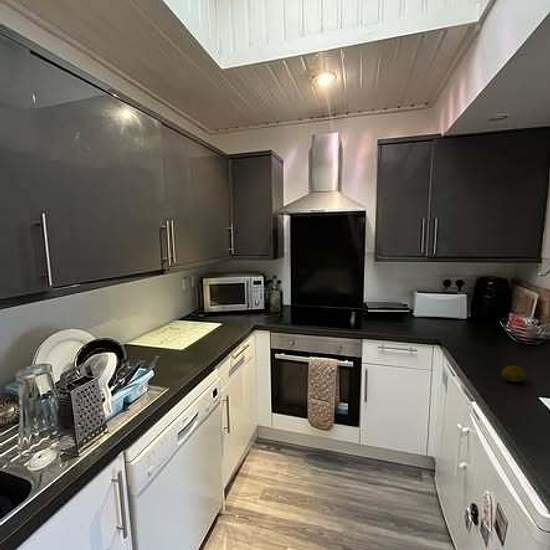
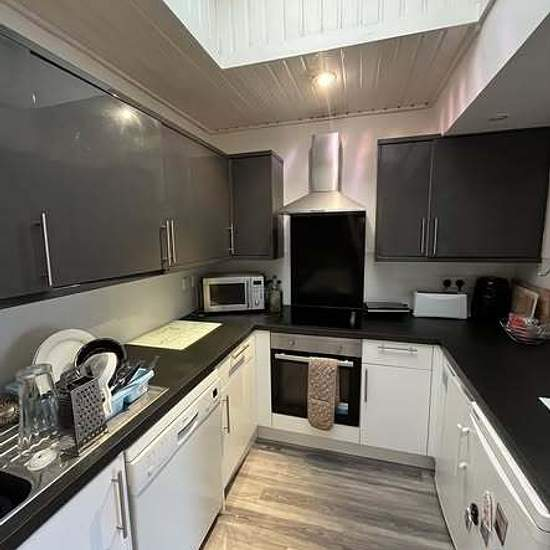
- fruit (513, 373)
